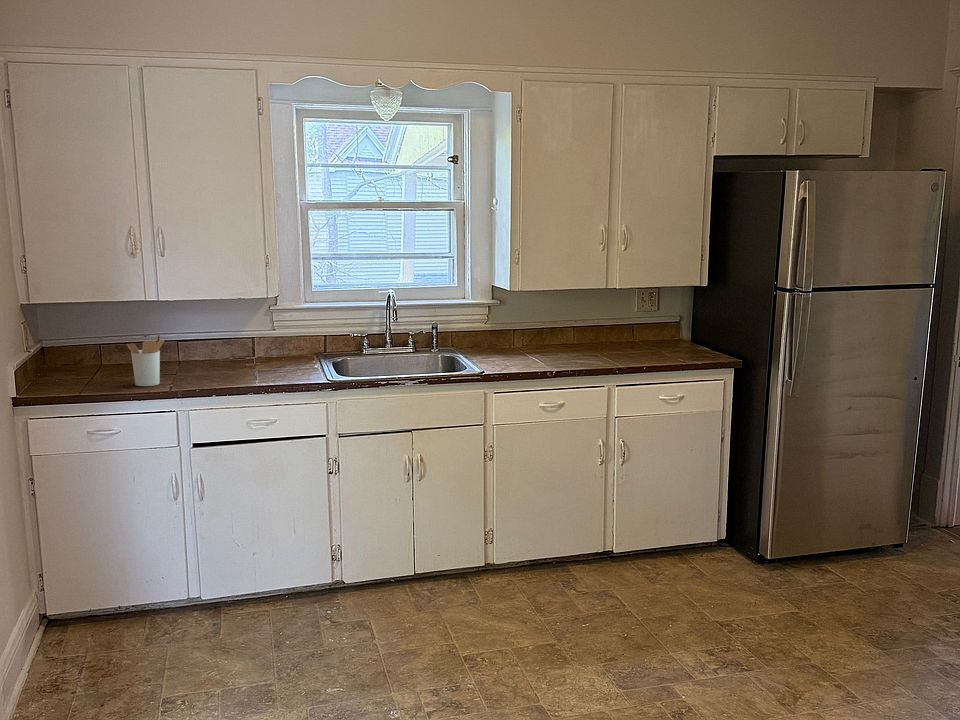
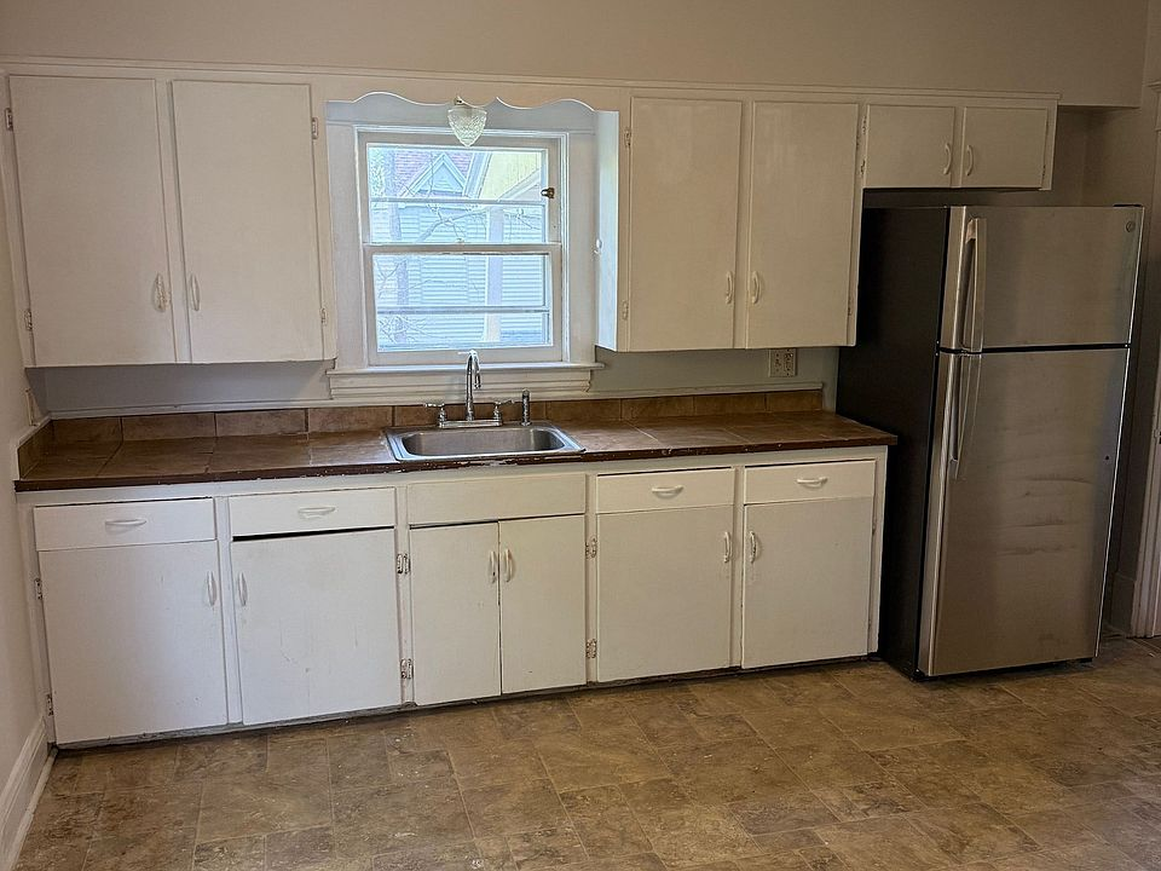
- utensil holder (148, 360)
